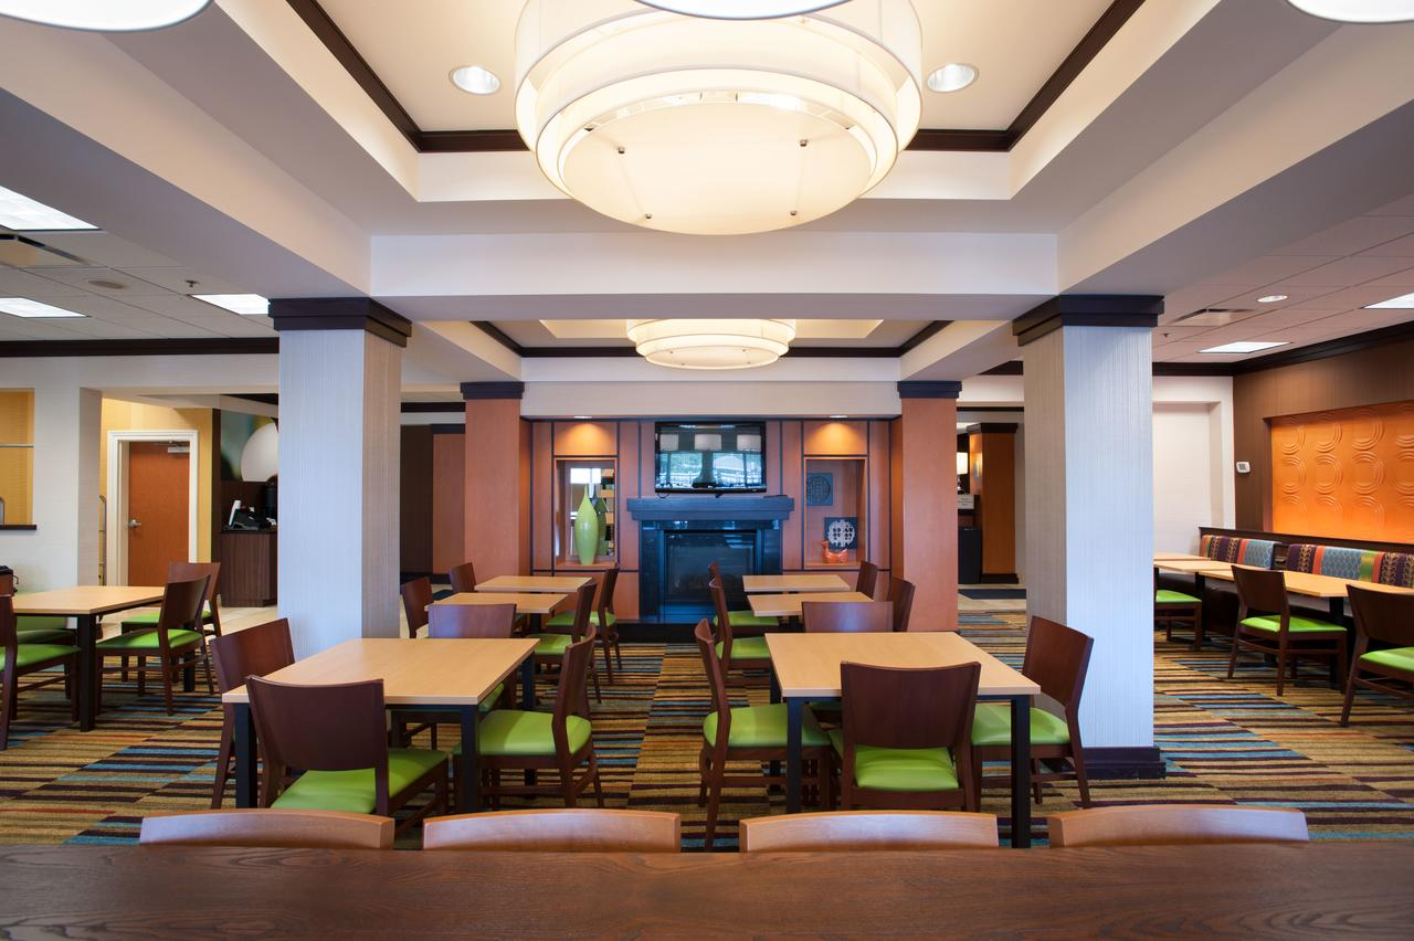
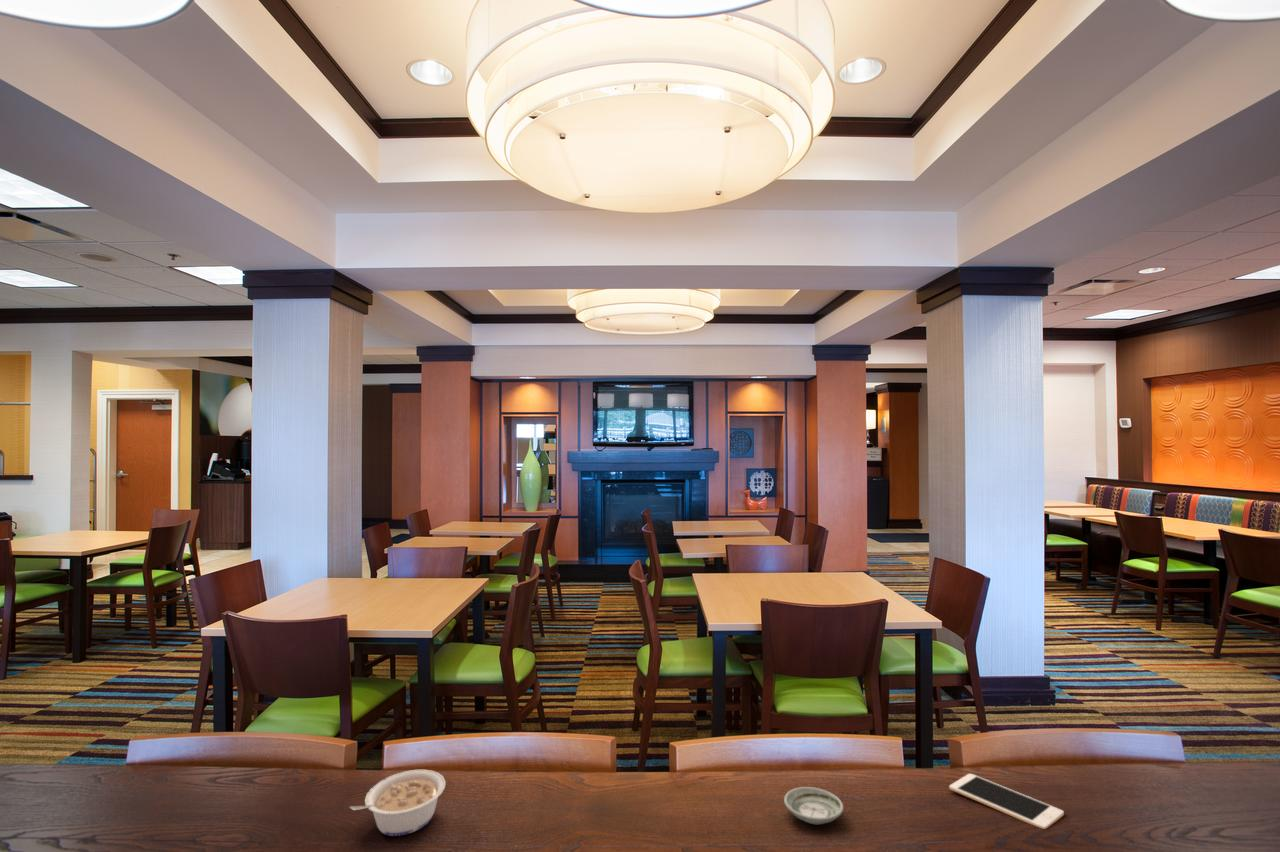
+ saucer (813, 808)
+ cell phone (1004, 799)
+ legume (404, 803)
